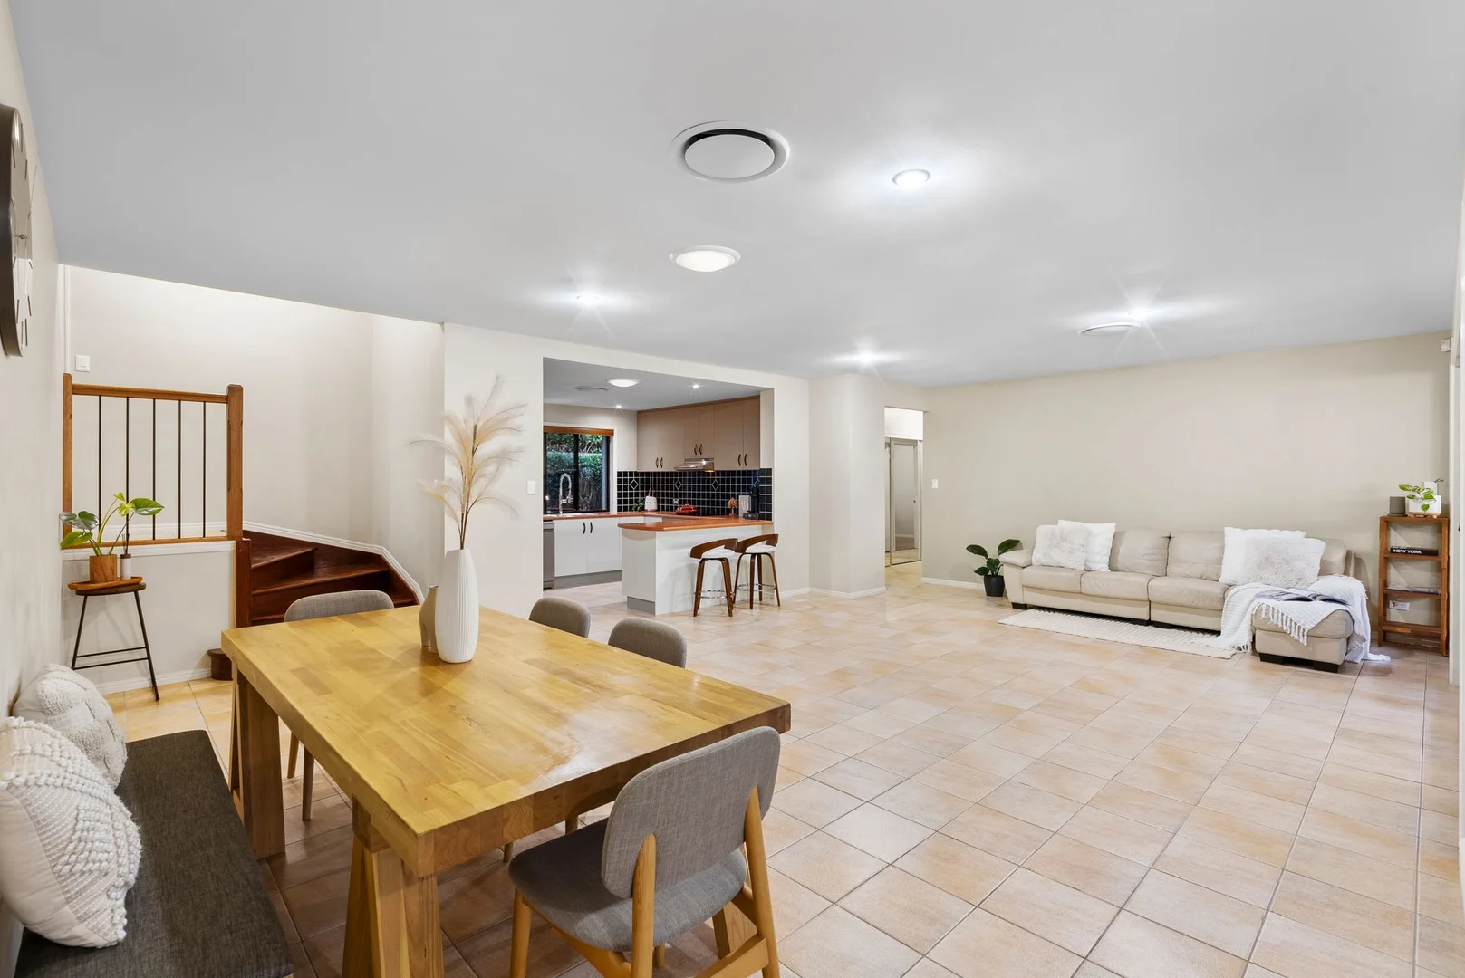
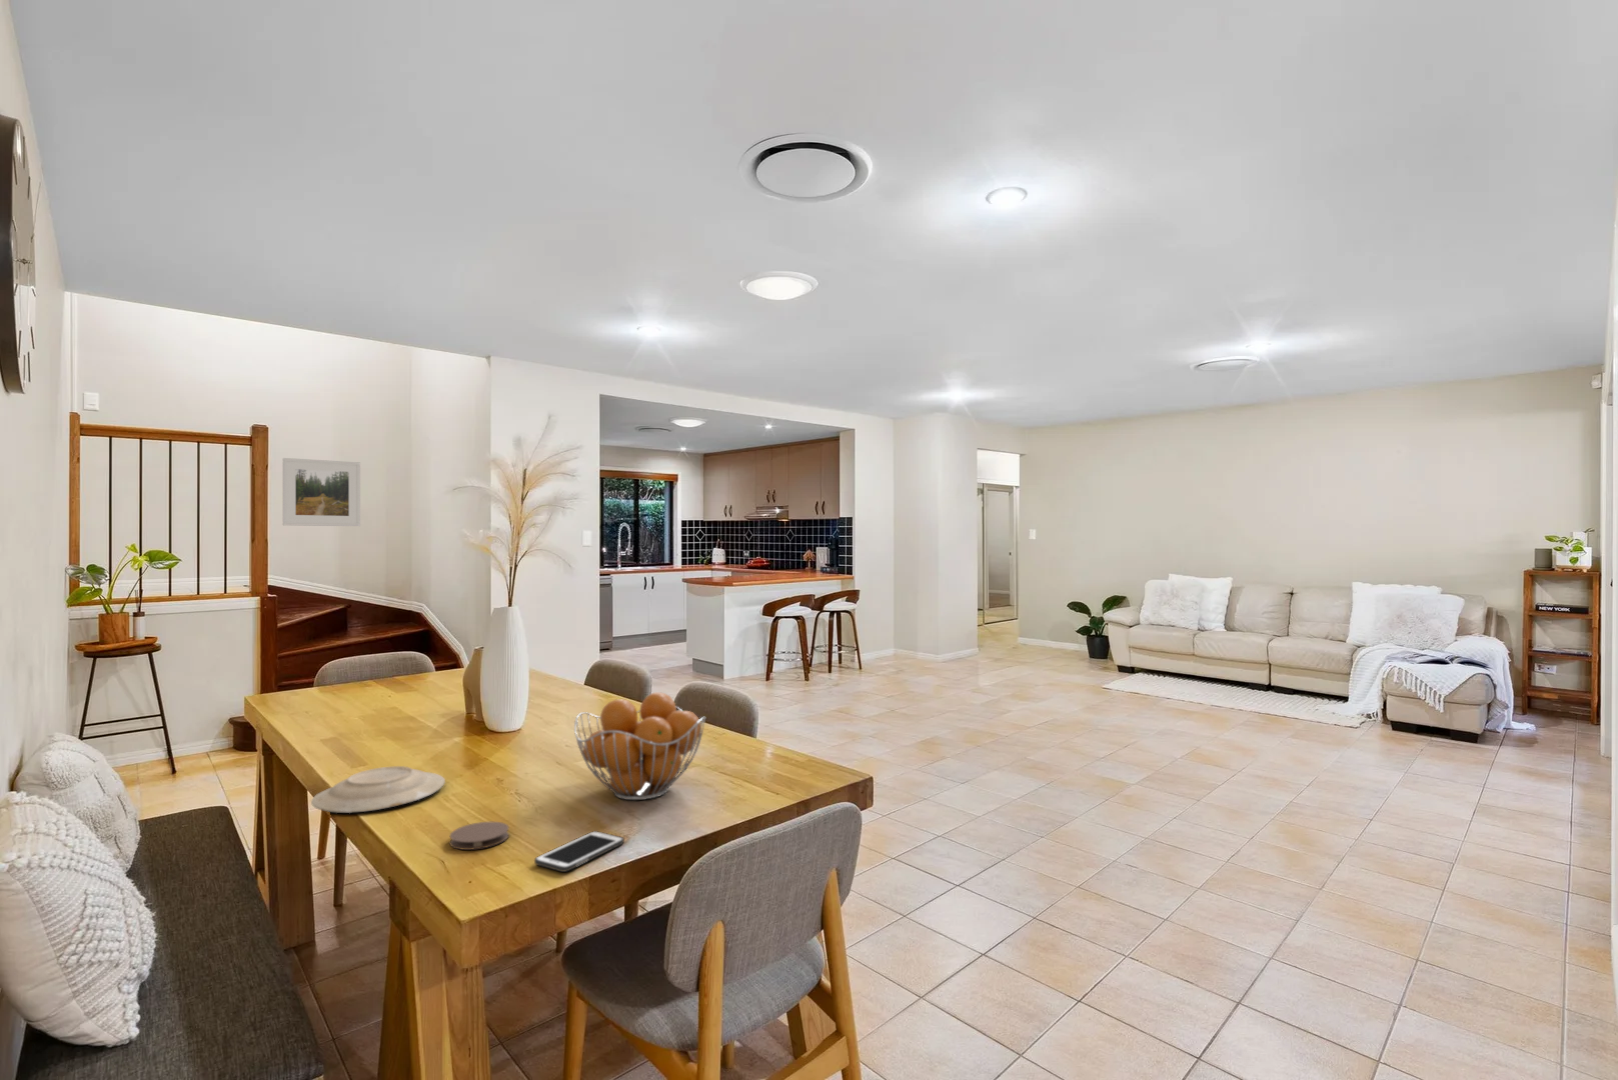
+ cell phone (580, 850)
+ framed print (322, 493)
+ fruit basket (640, 744)
+ plate (380, 783)
+ coaster (480, 835)
